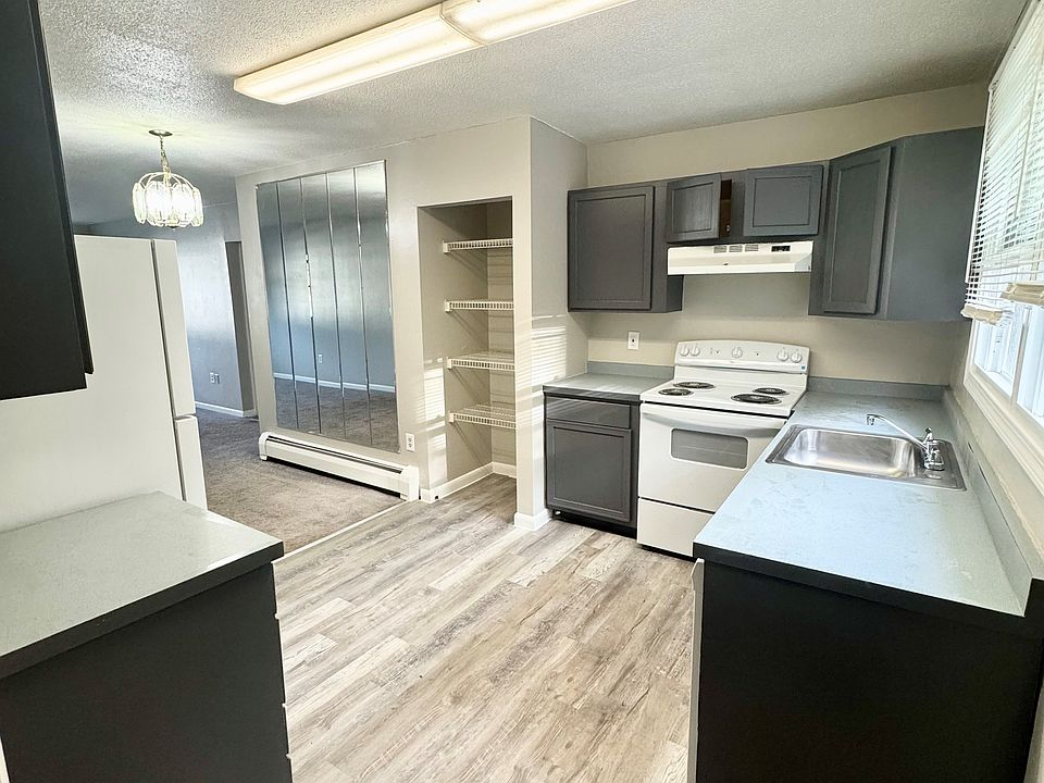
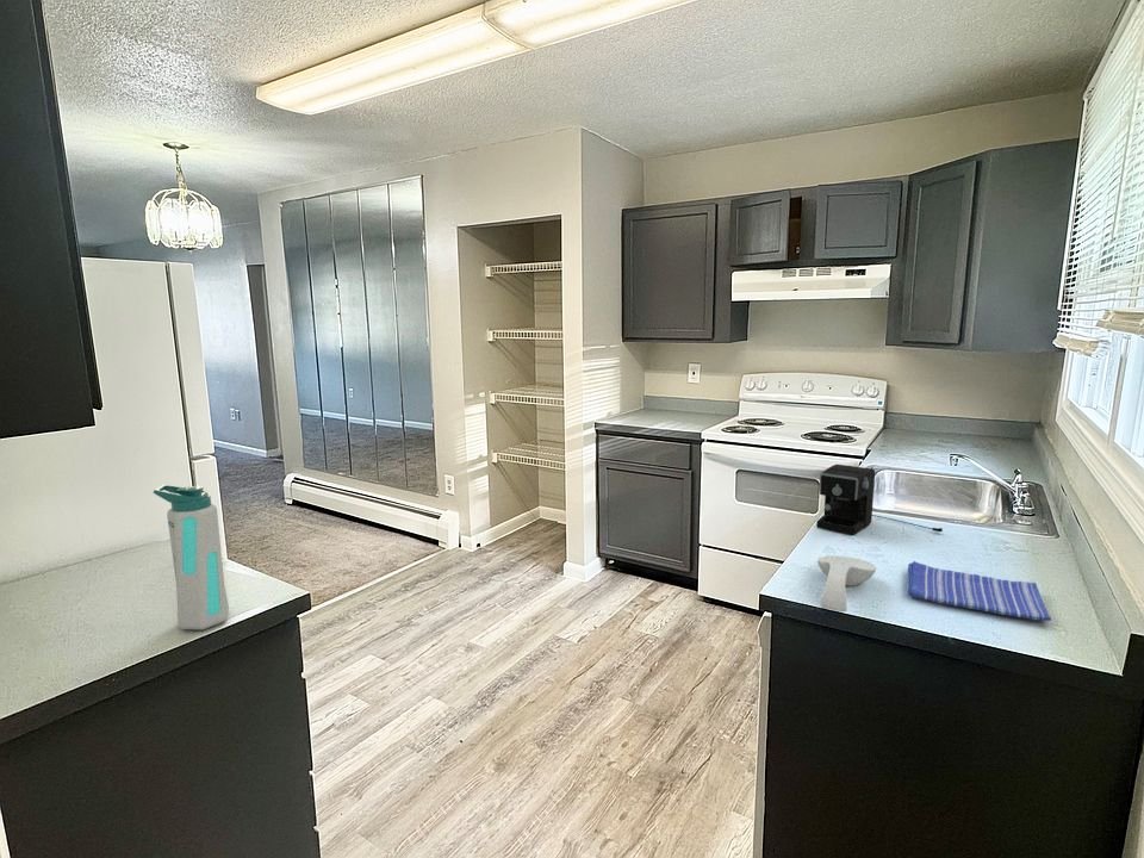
+ dish towel (972, 589)
+ spoon rest (843, 573)
+ water bottle (192, 555)
+ coffee maker (872, 502)
